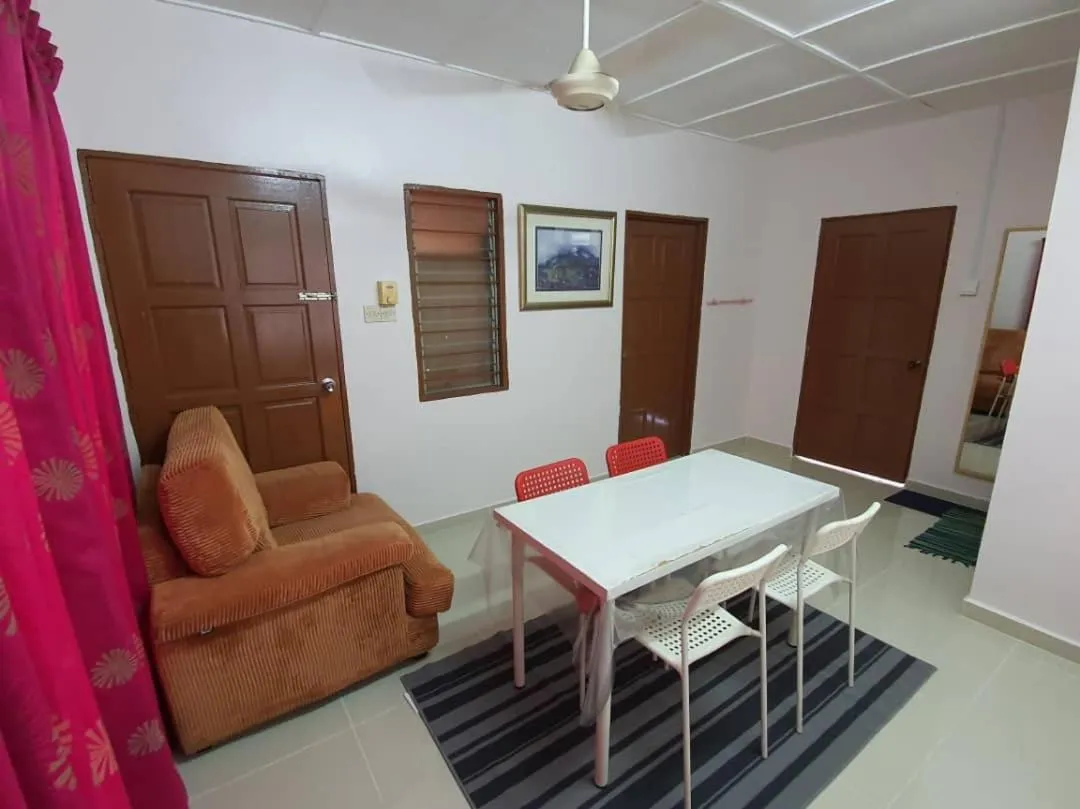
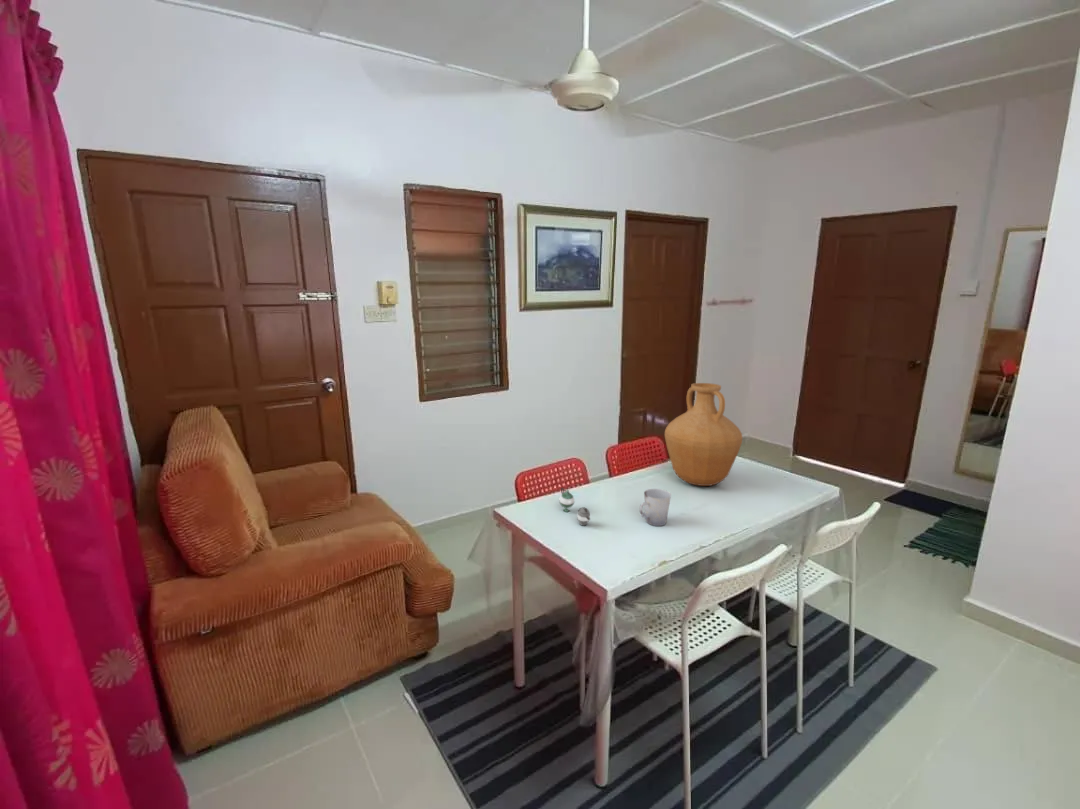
+ cup (653, 508)
+ vase (702, 434)
+ teapot (572, 505)
